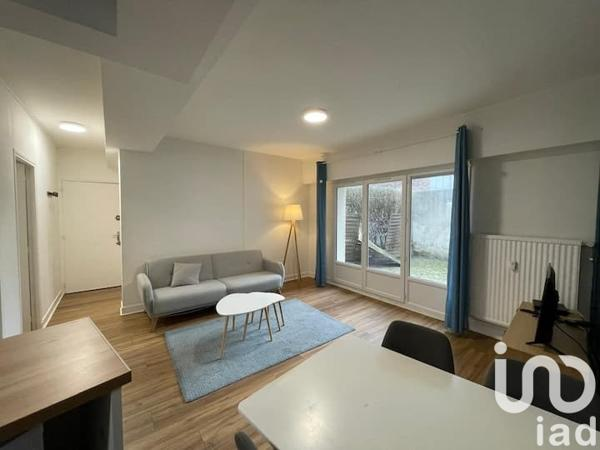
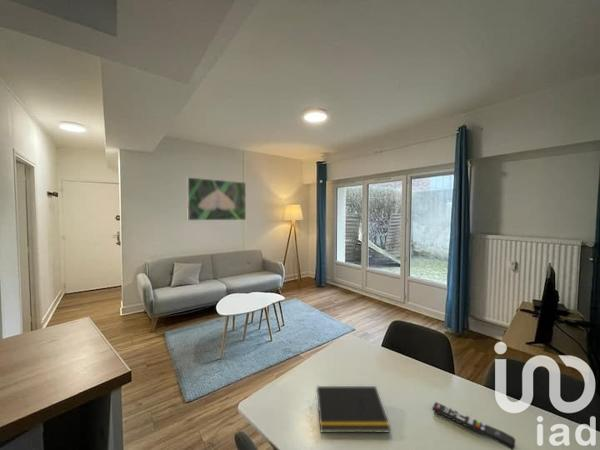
+ notepad (350, 407)
+ remote control (470, 423)
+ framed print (218, 200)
